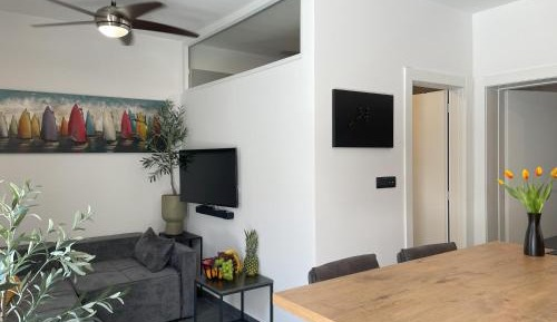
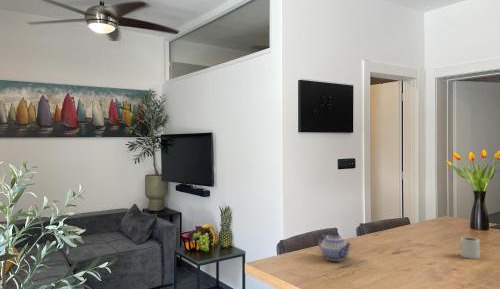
+ cup (471, 247)
+ teapot (334, 245)
